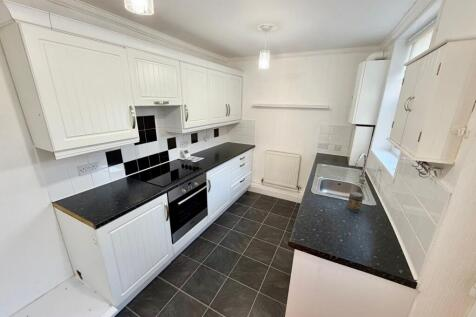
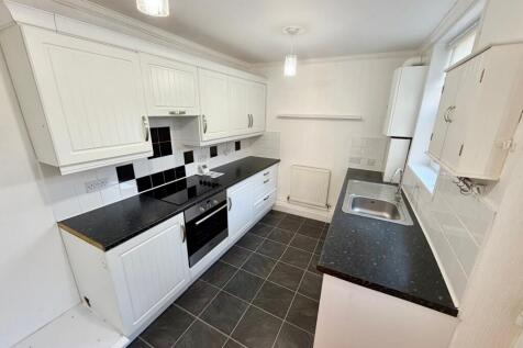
- jar (355, 201)
